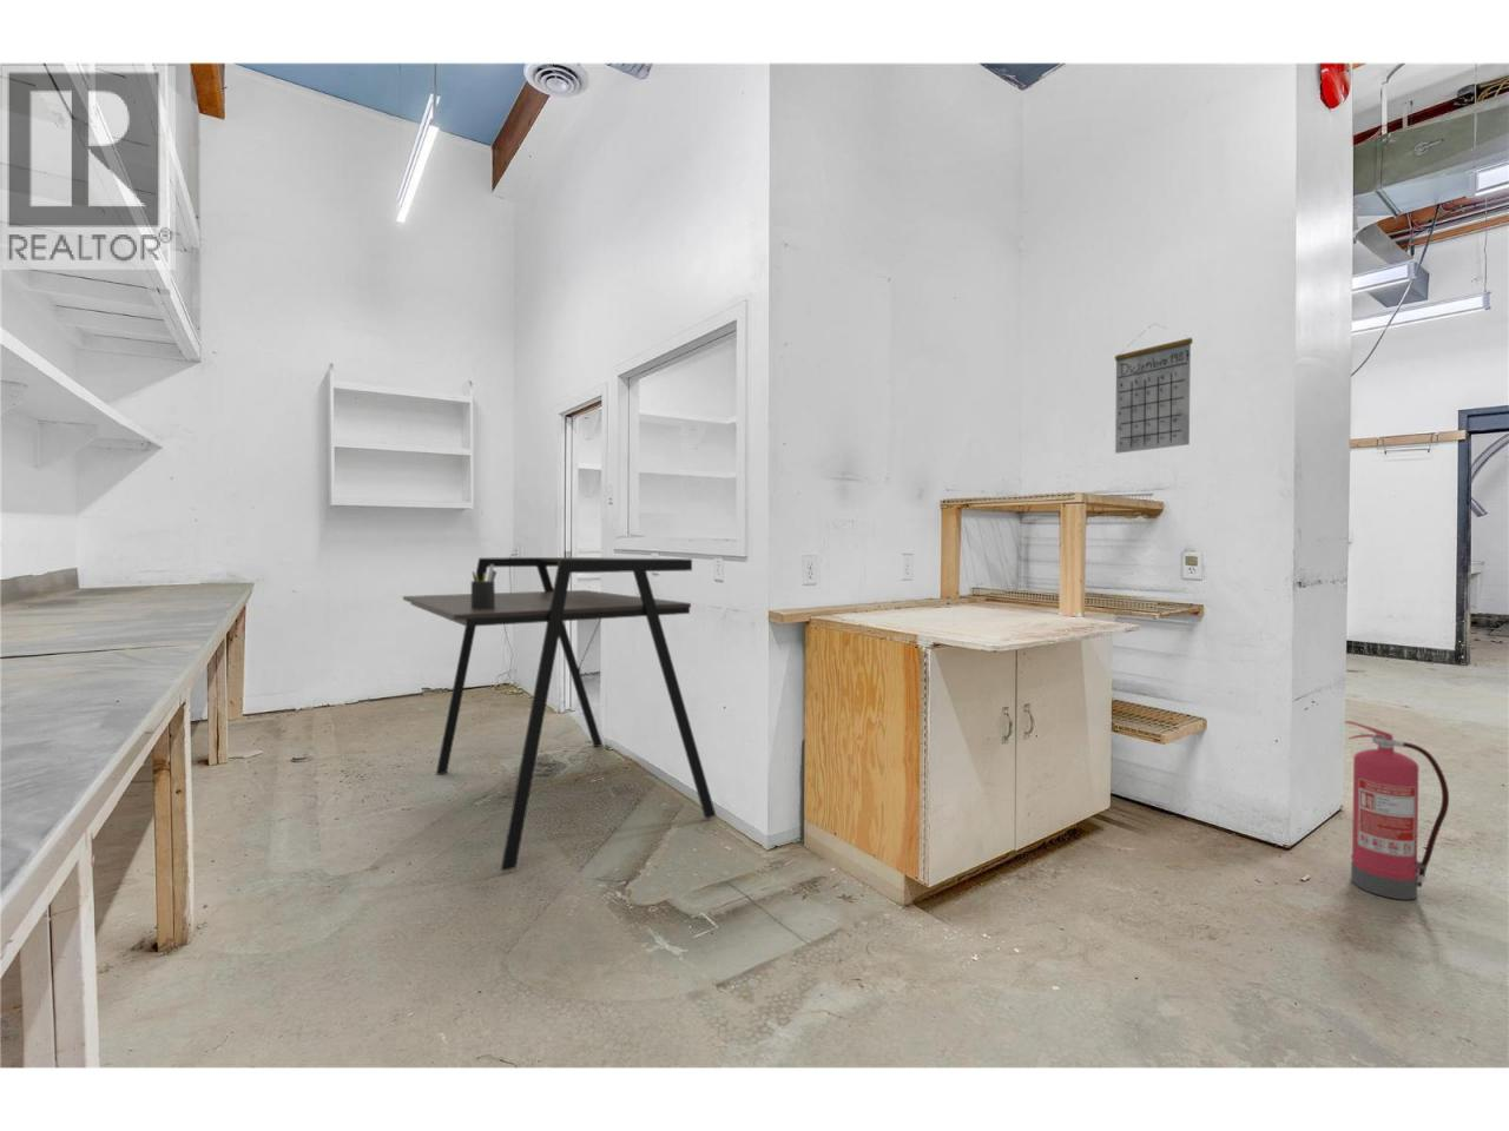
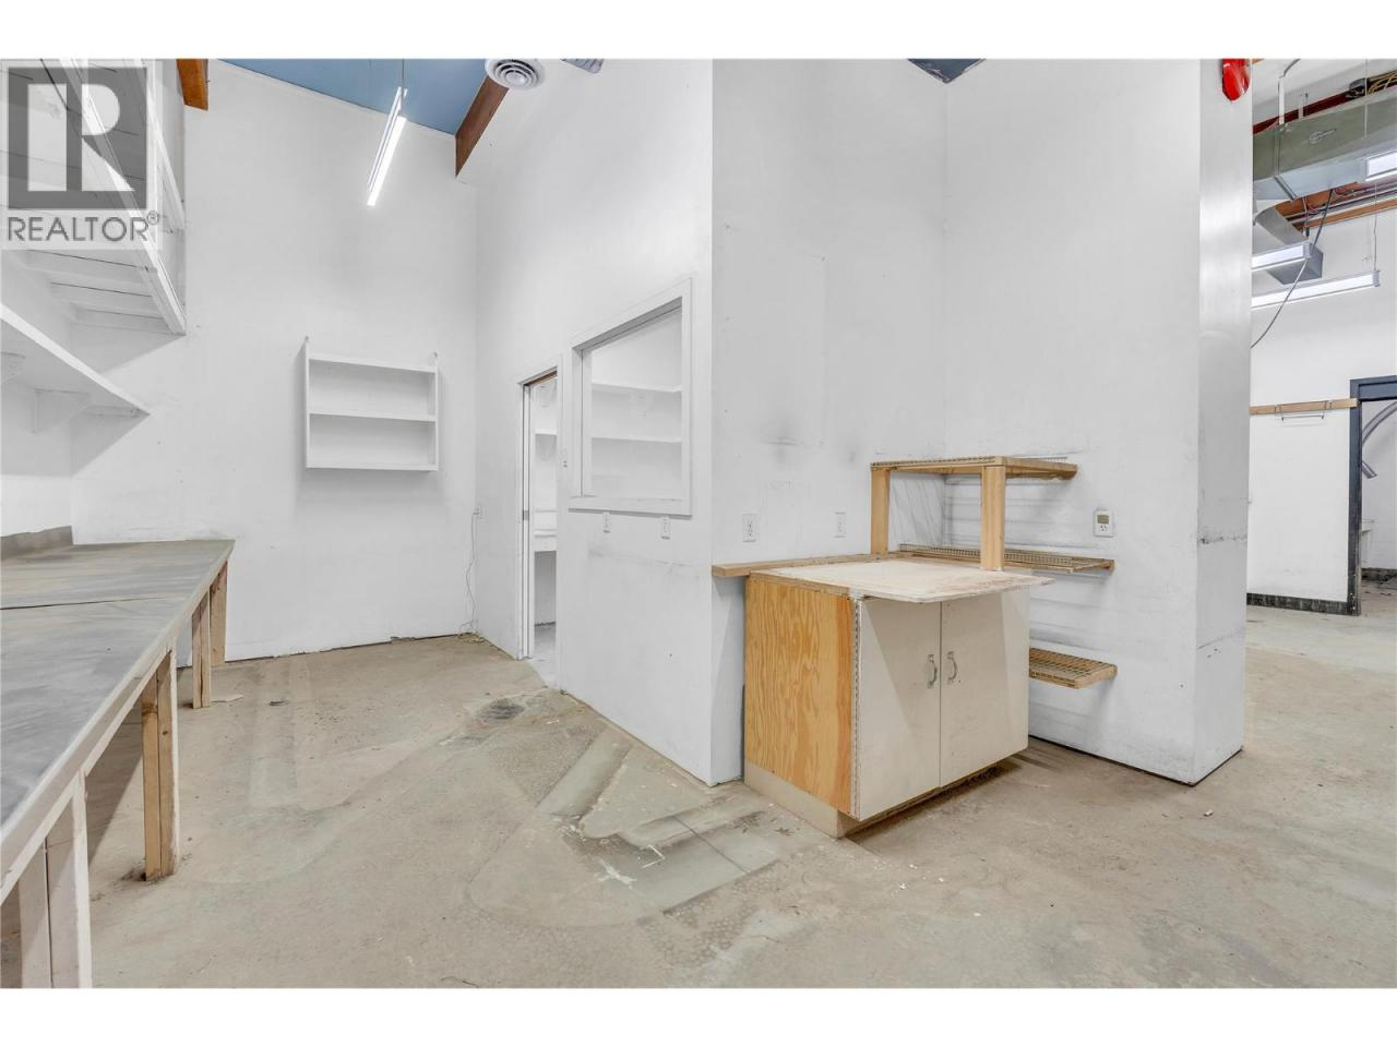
- fire extinguisher (1394, 809)
- pen holder (484, 586)
- calendar (1151, 385)
- desk (547, 677)
